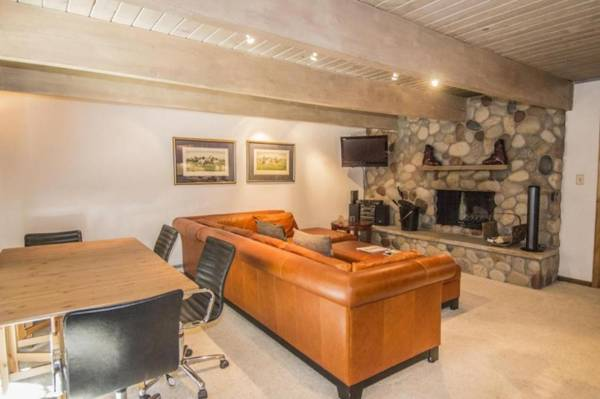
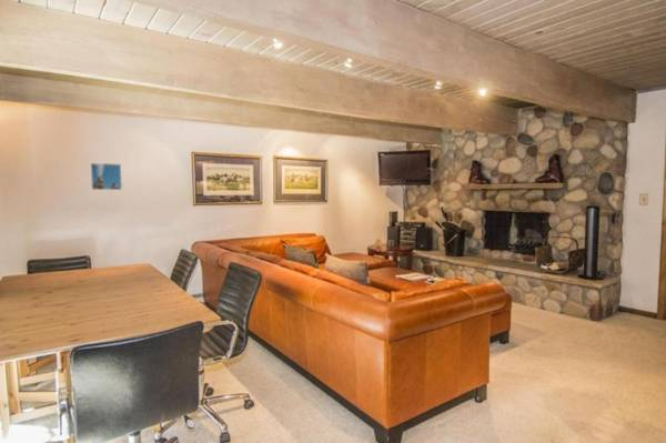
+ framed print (105, 177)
